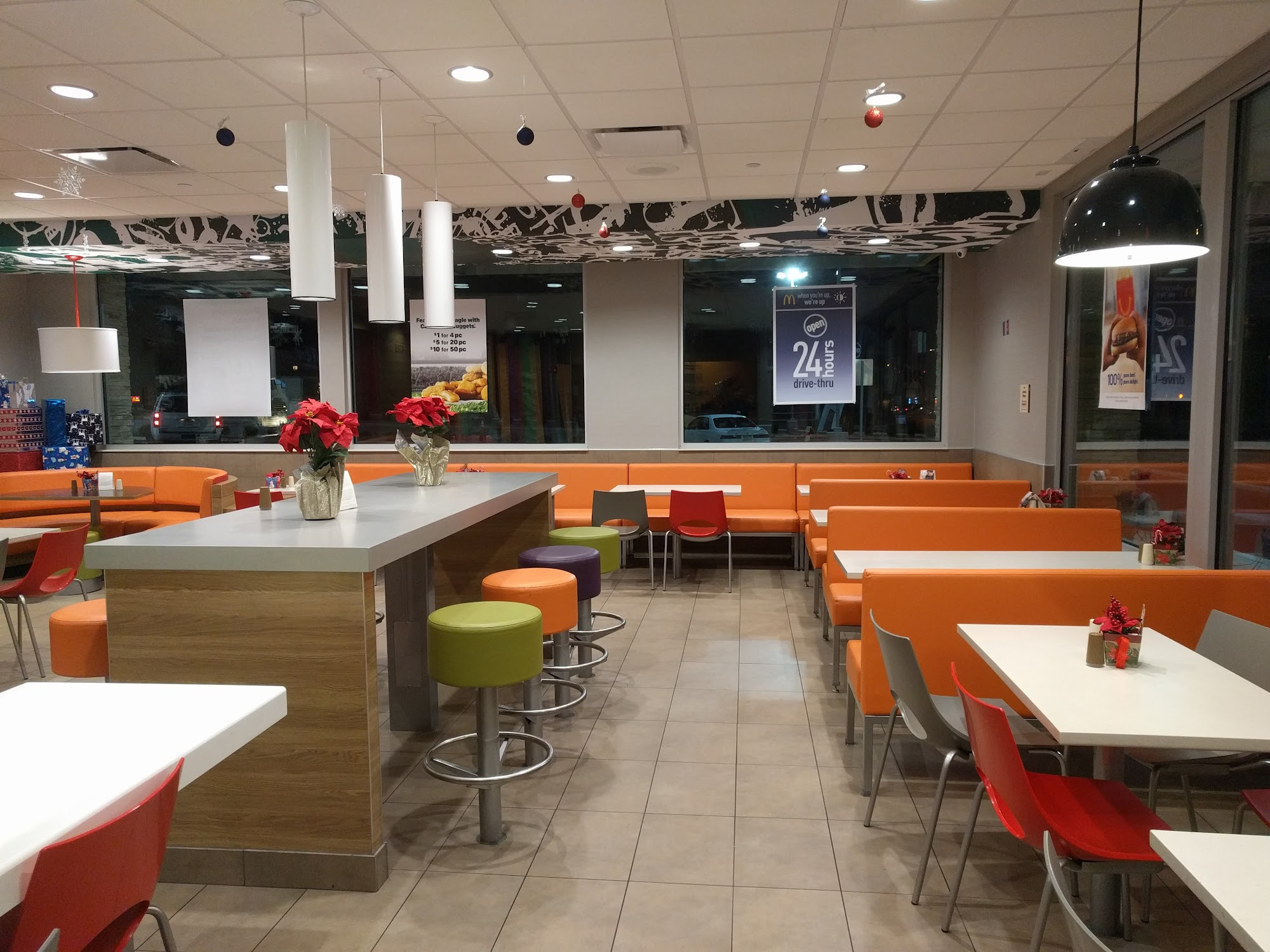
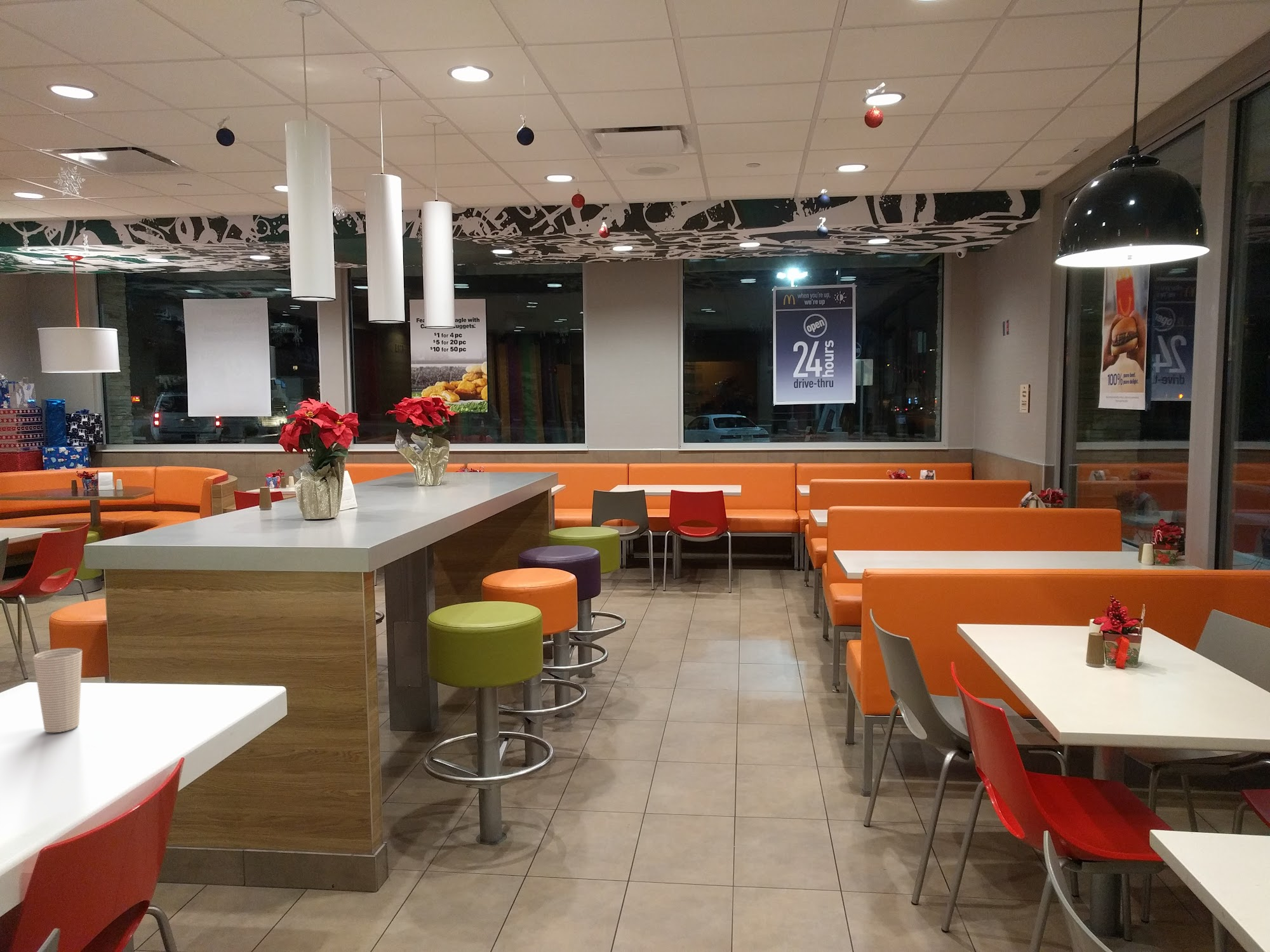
+ cup (60, 691)
